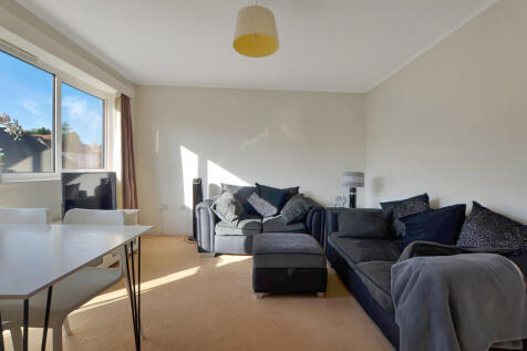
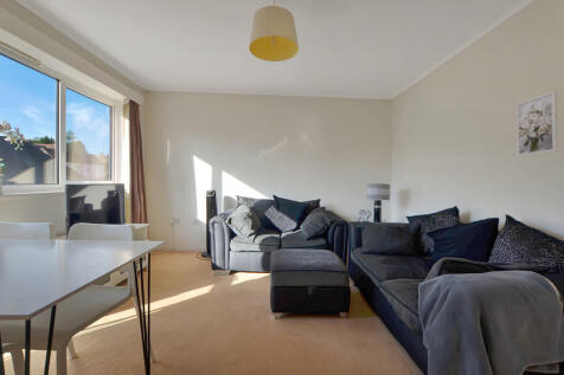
+ wall art (536, 125)
